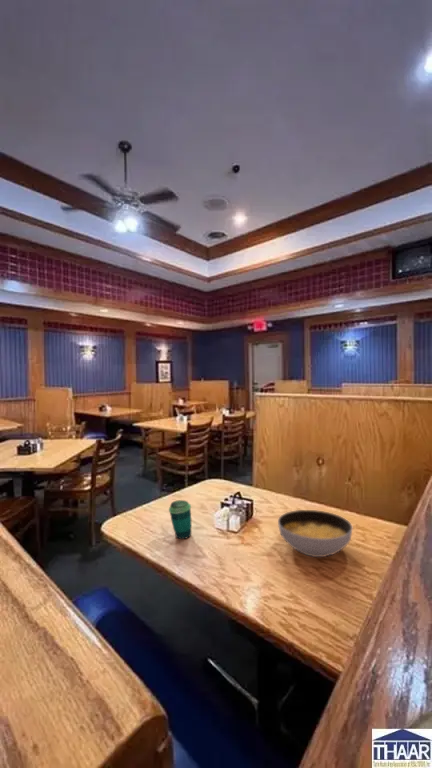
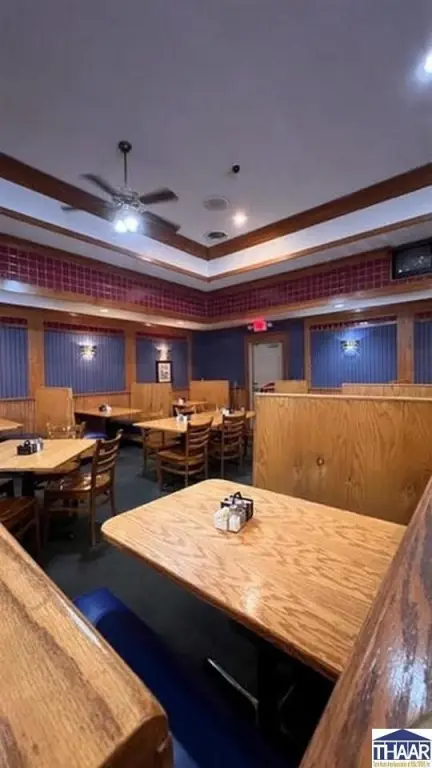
- cup (180, 519)
- soup bowl (314, 535)
